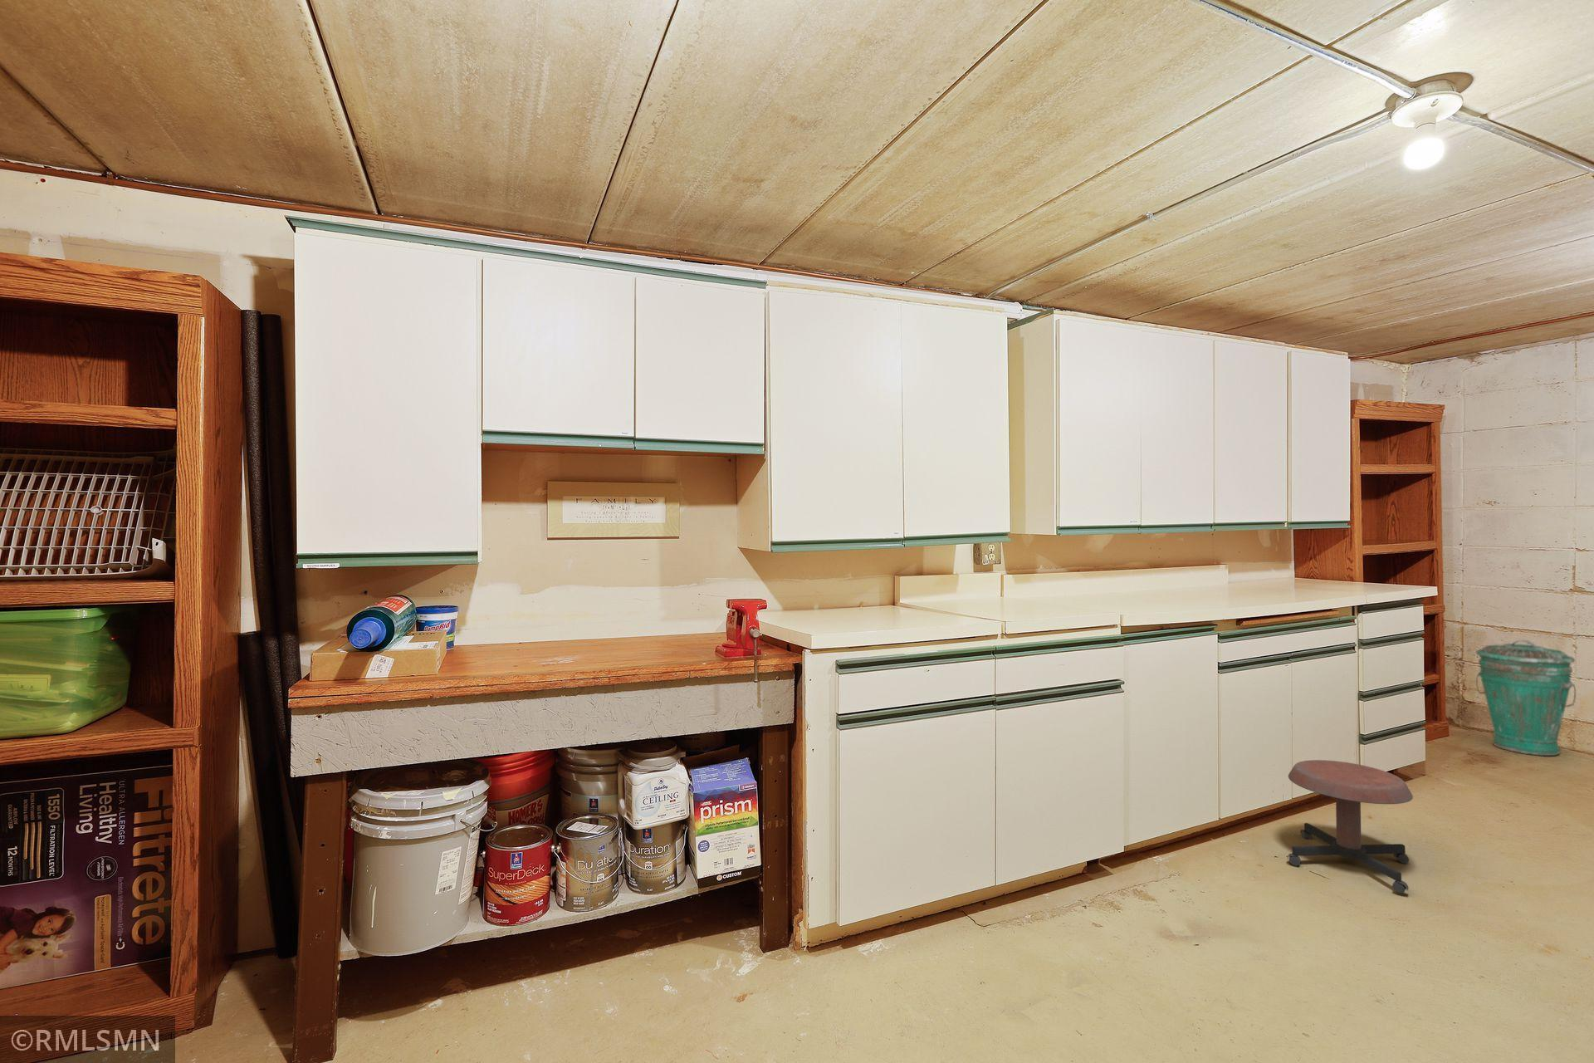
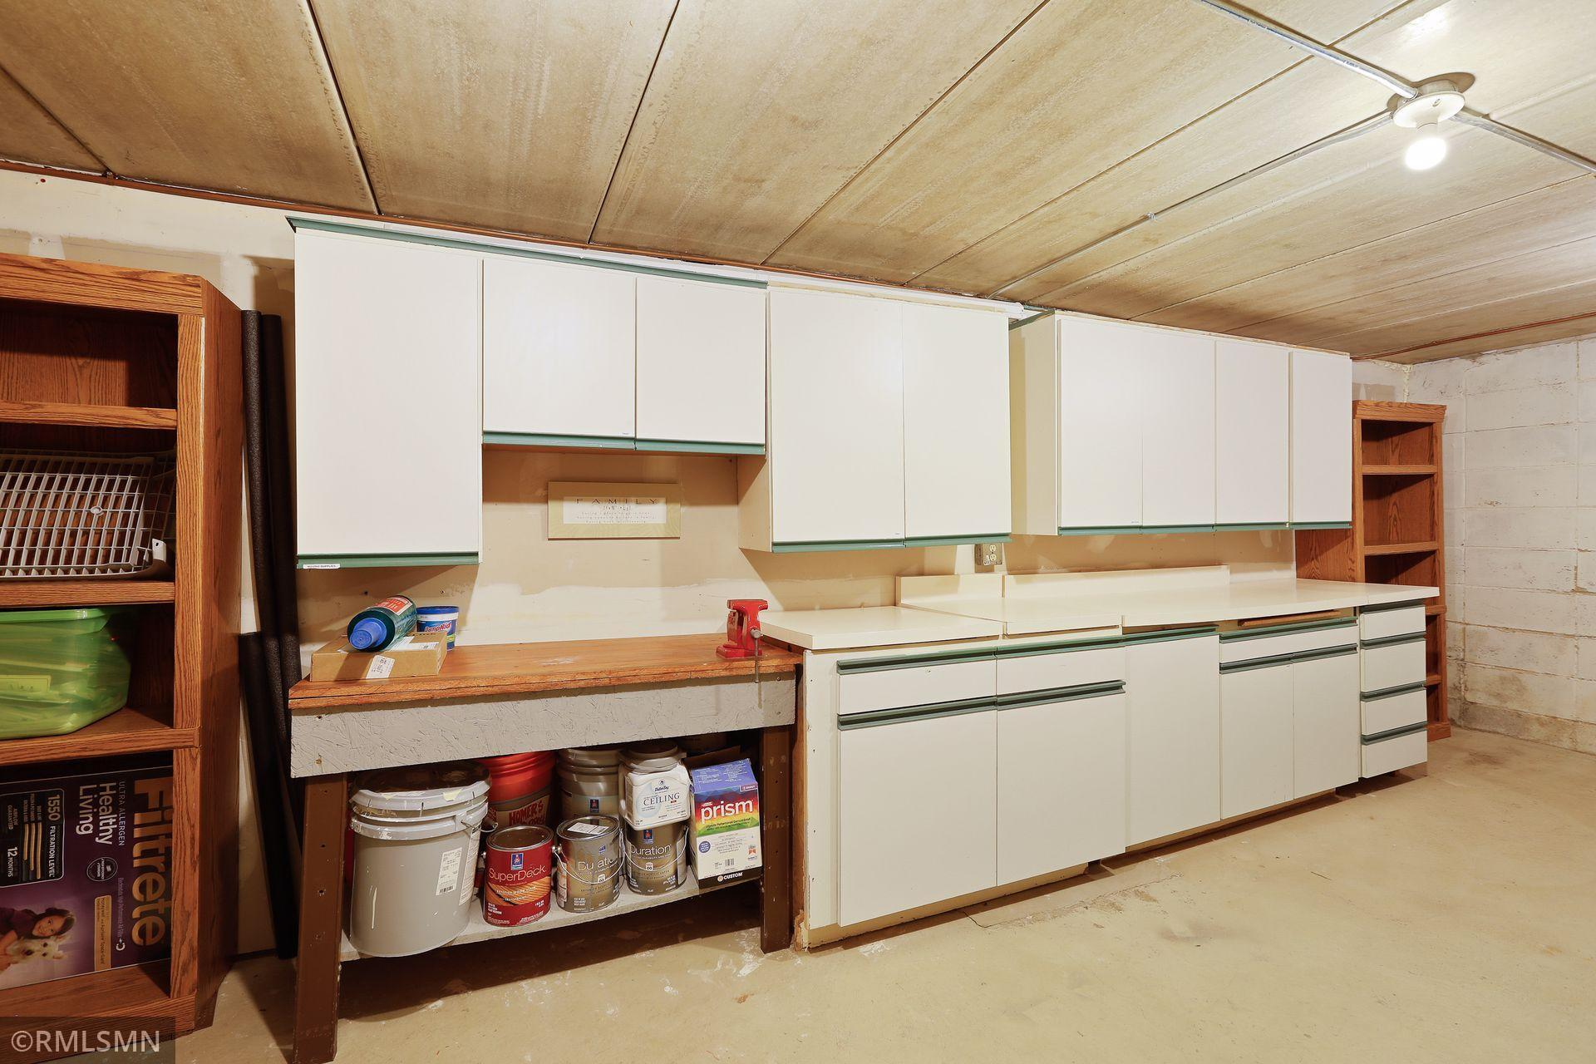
- stool (1347, 819)
- trash can (1524, 694)
